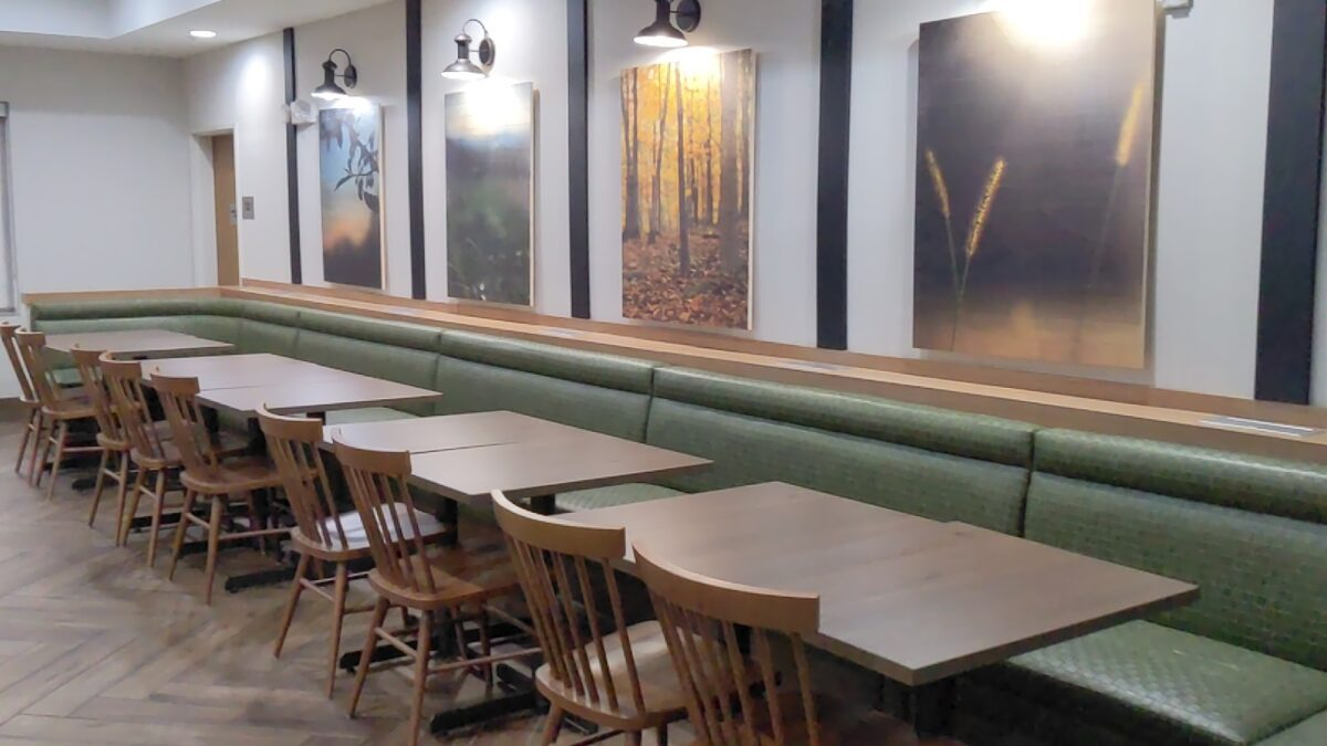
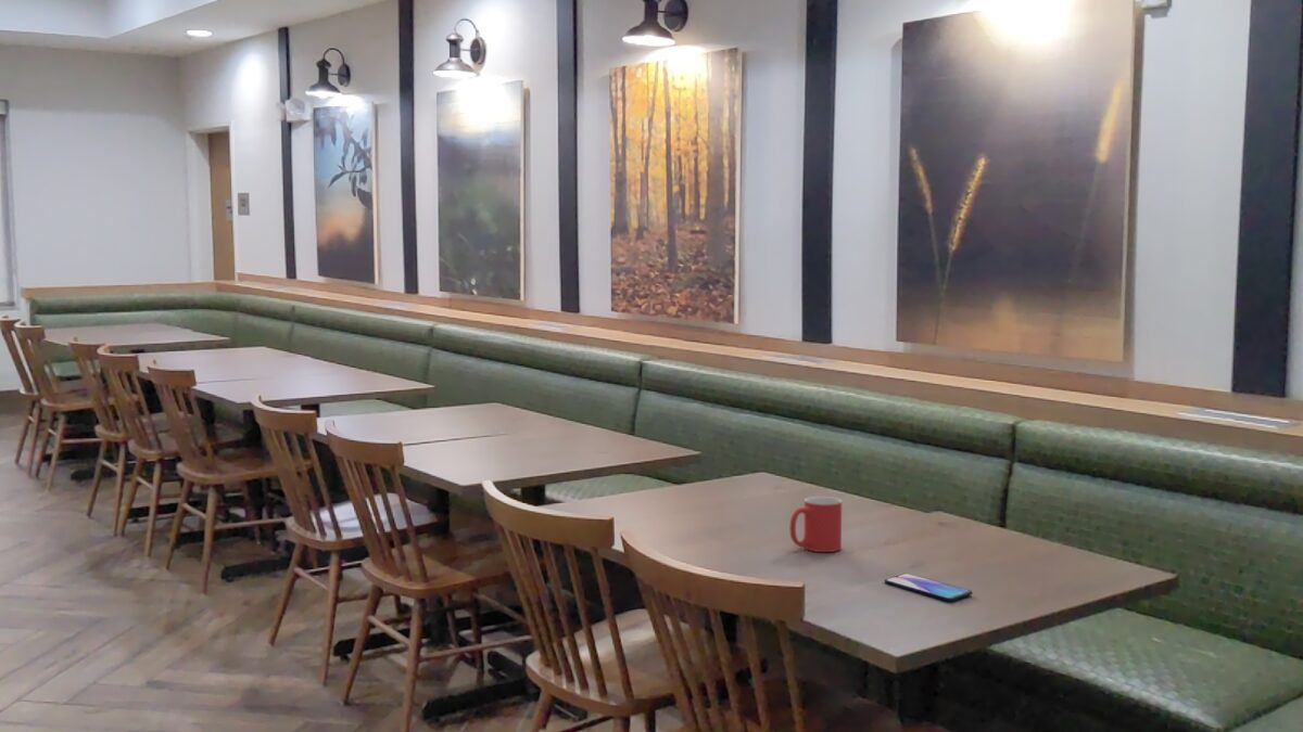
+ smartphone (927, 586)
+ mug (813, 525)
